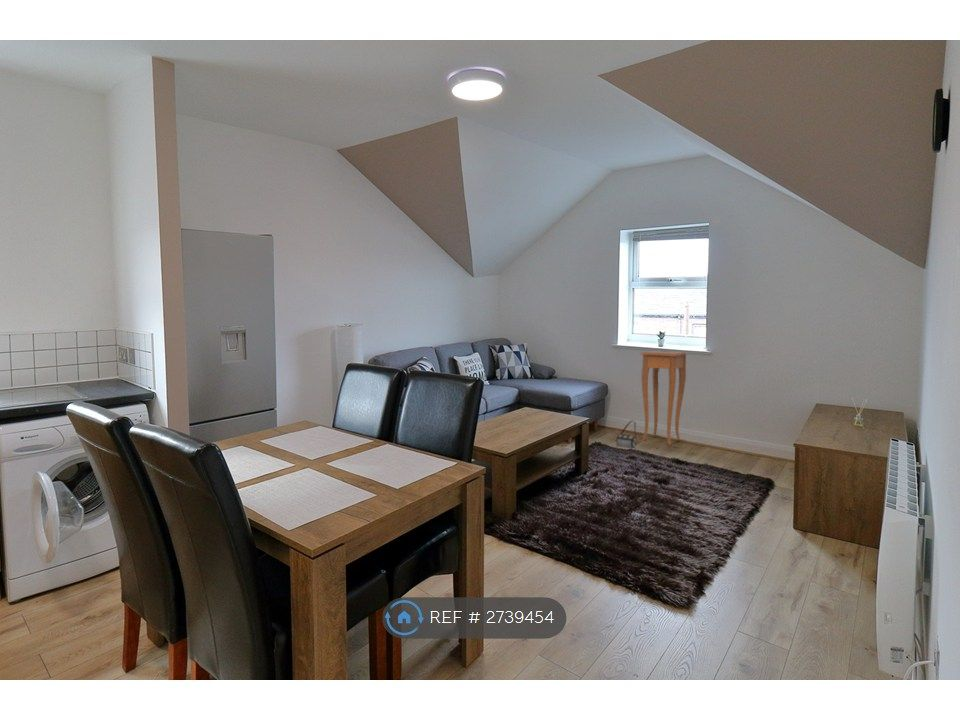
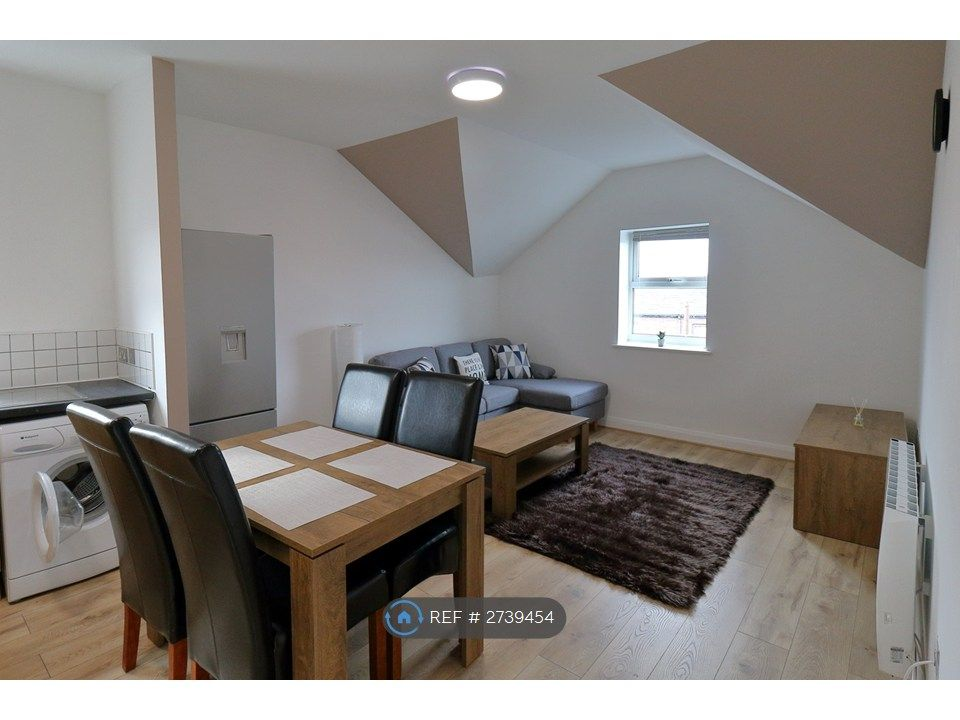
- bag (628, 446)
- side table (668, 396)
